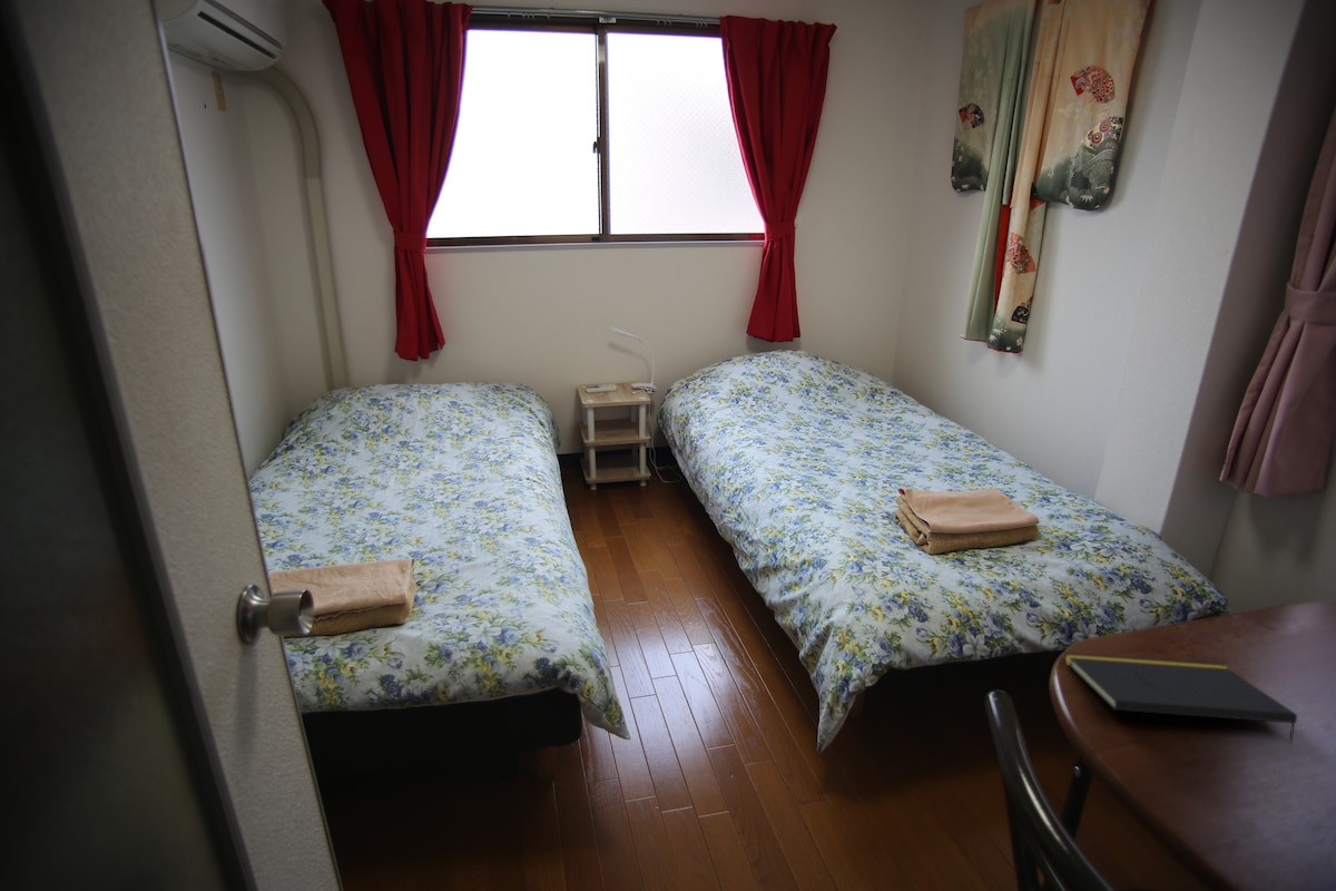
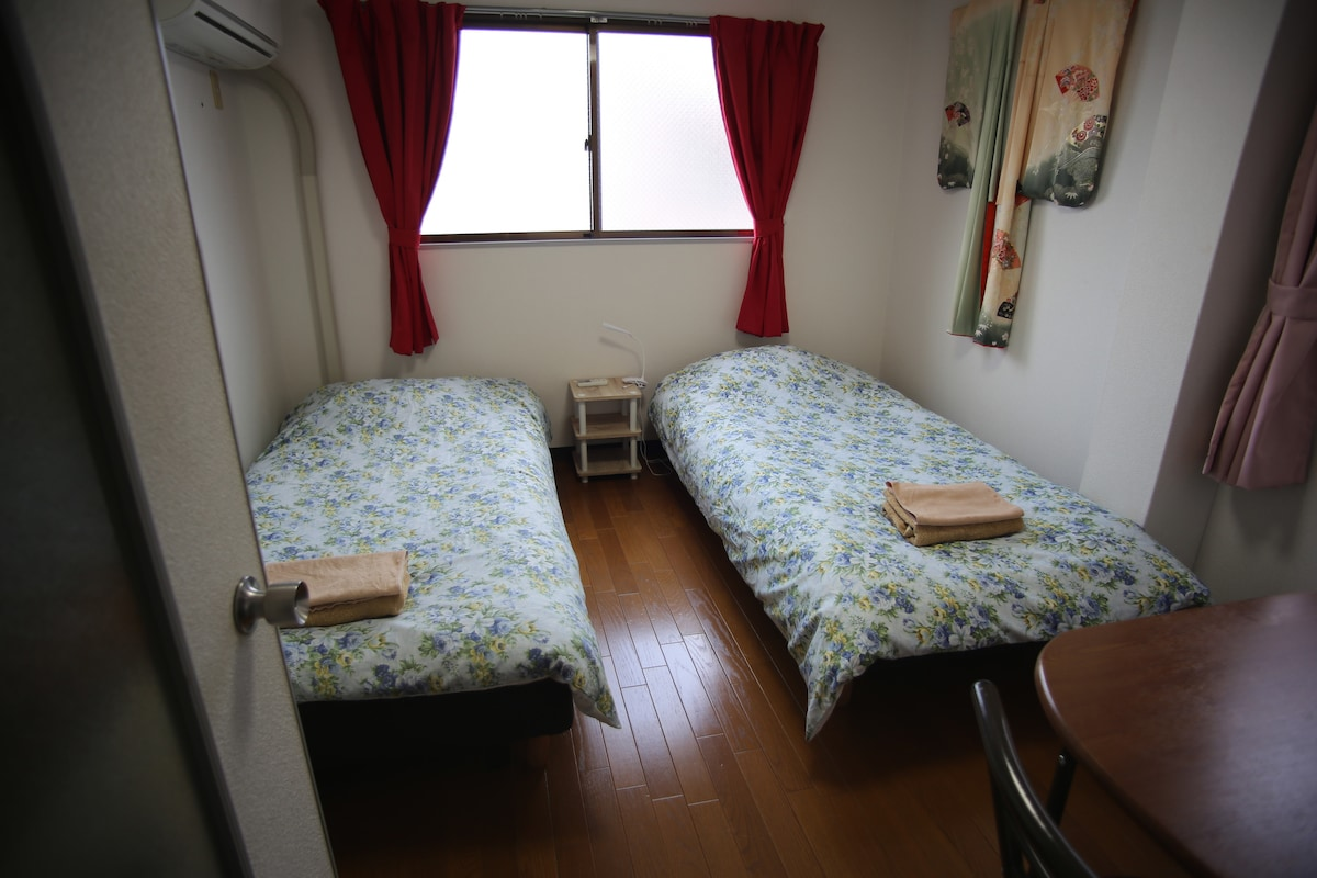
- notepad (1169, 685)
